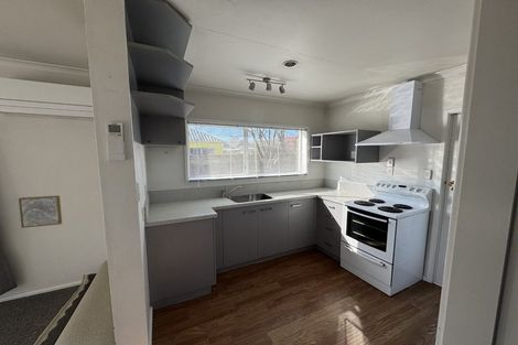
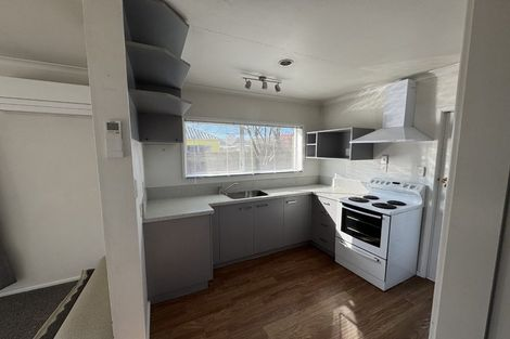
- wall art (41, 211)
